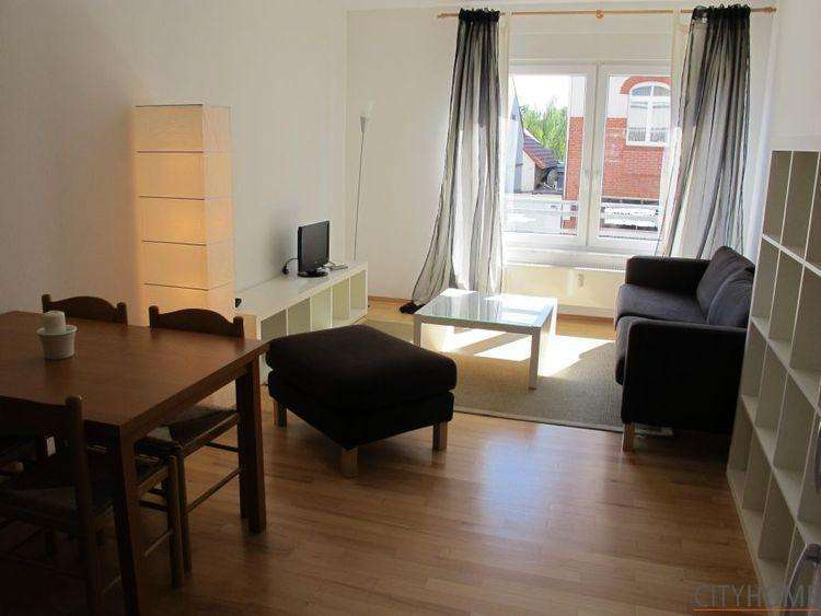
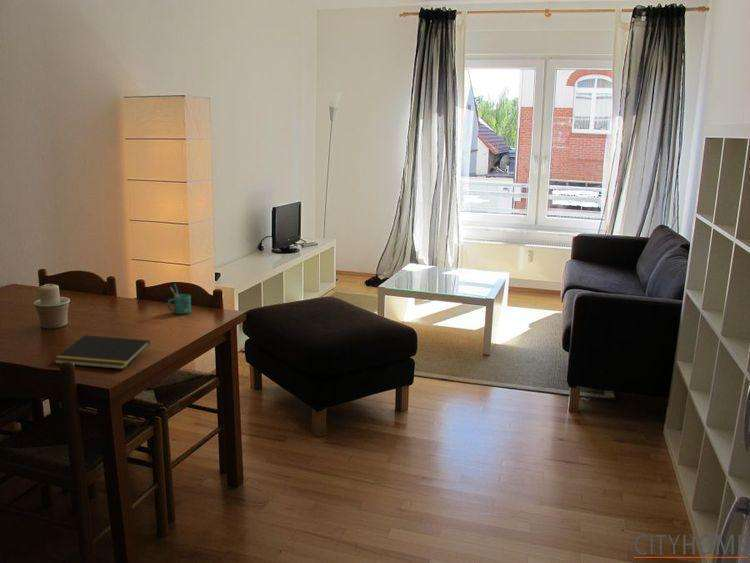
+ notepad (103, 351)
+ mug (178, 297)
